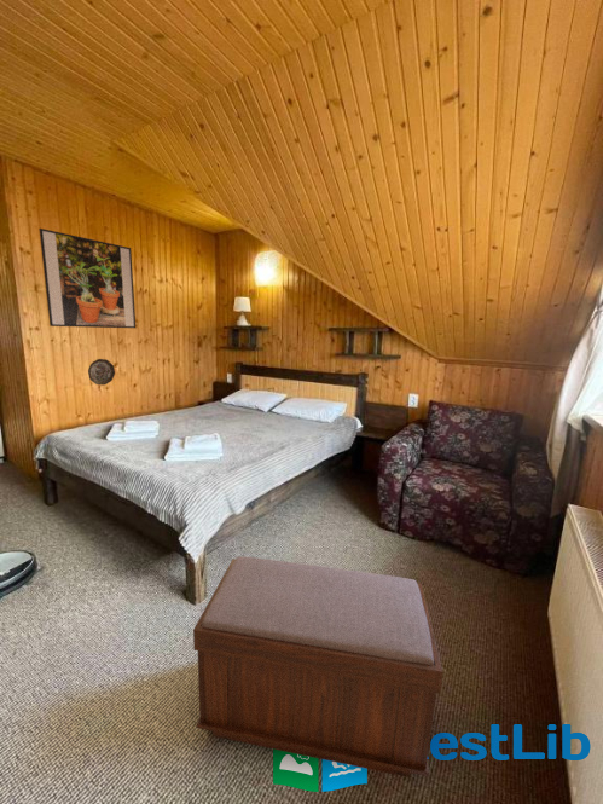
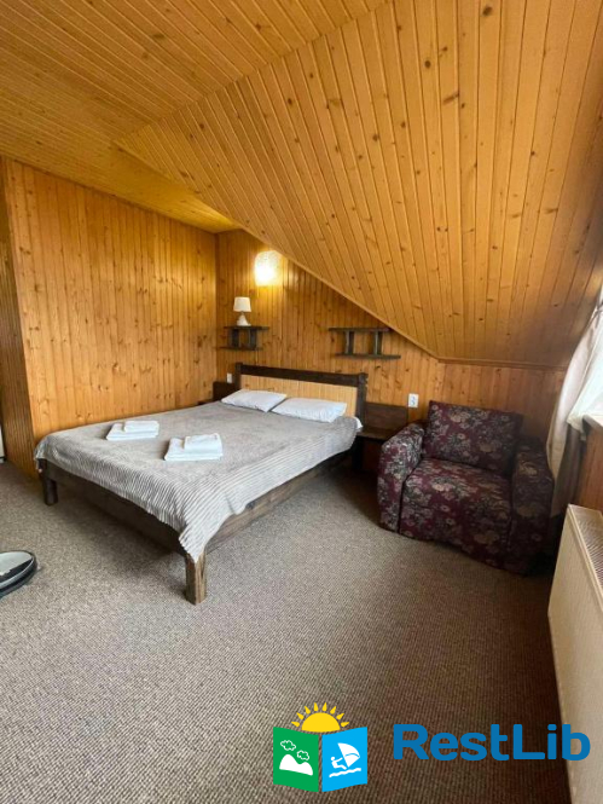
- decorative plate (100, 371)
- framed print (93, 284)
- bench (315, 653)
